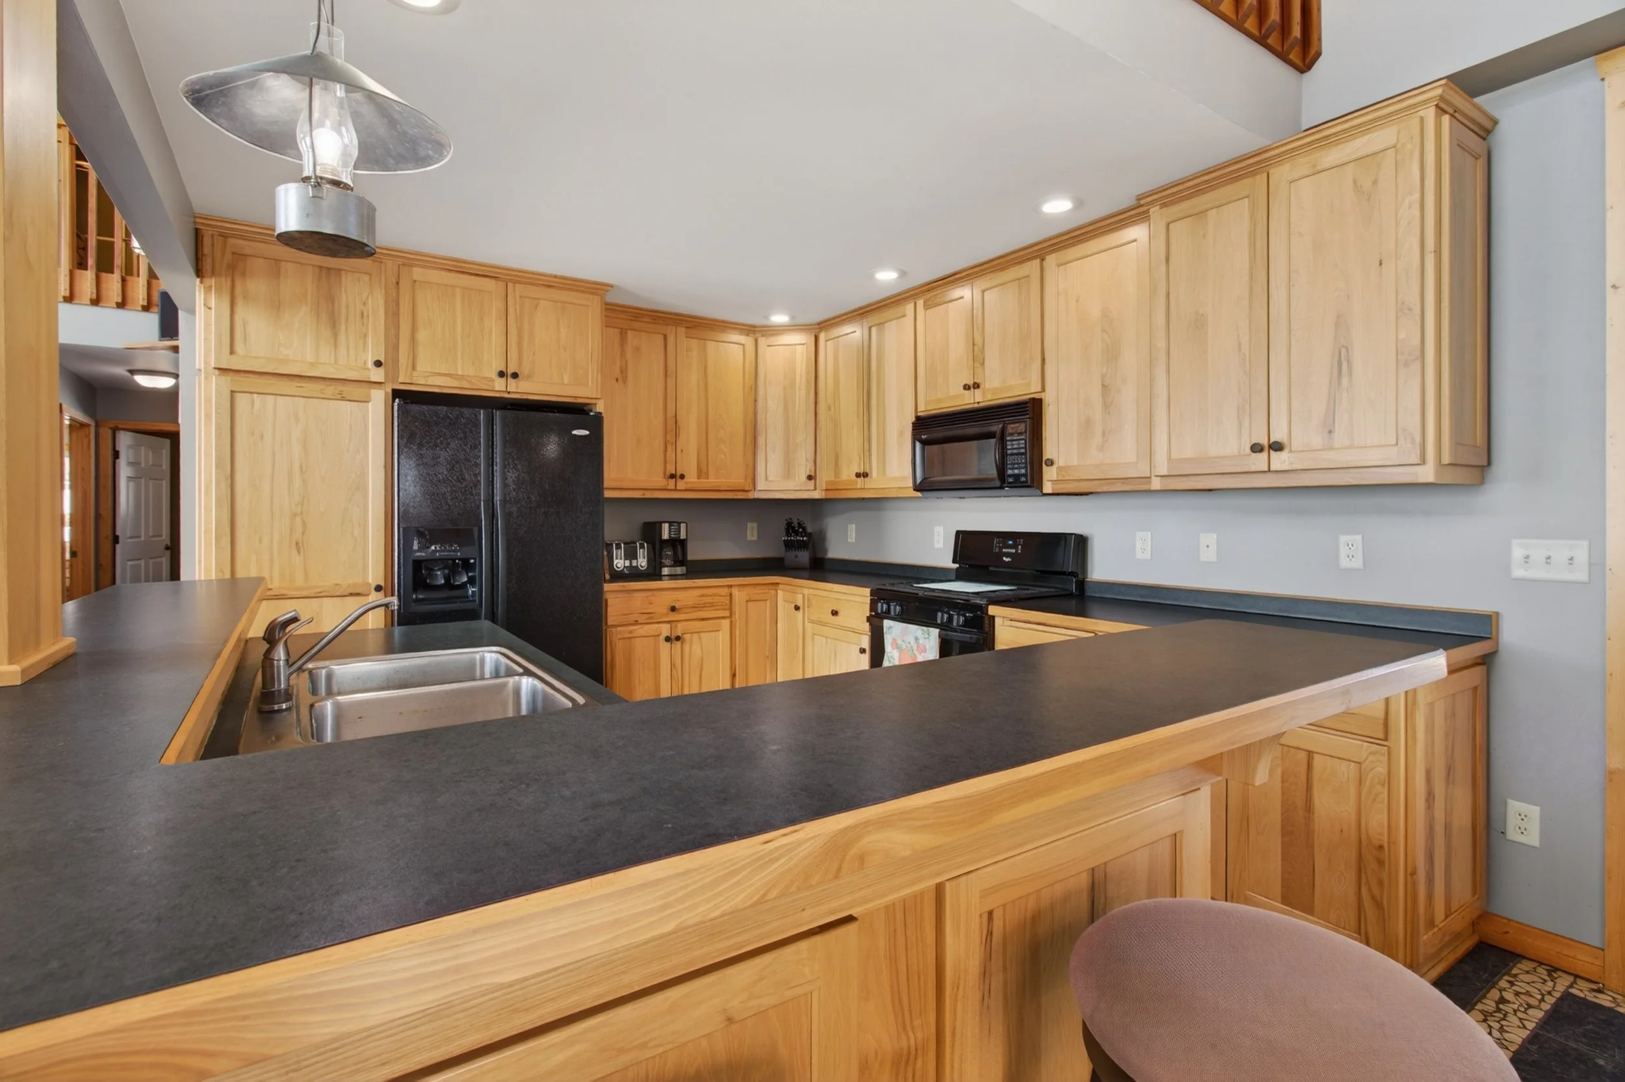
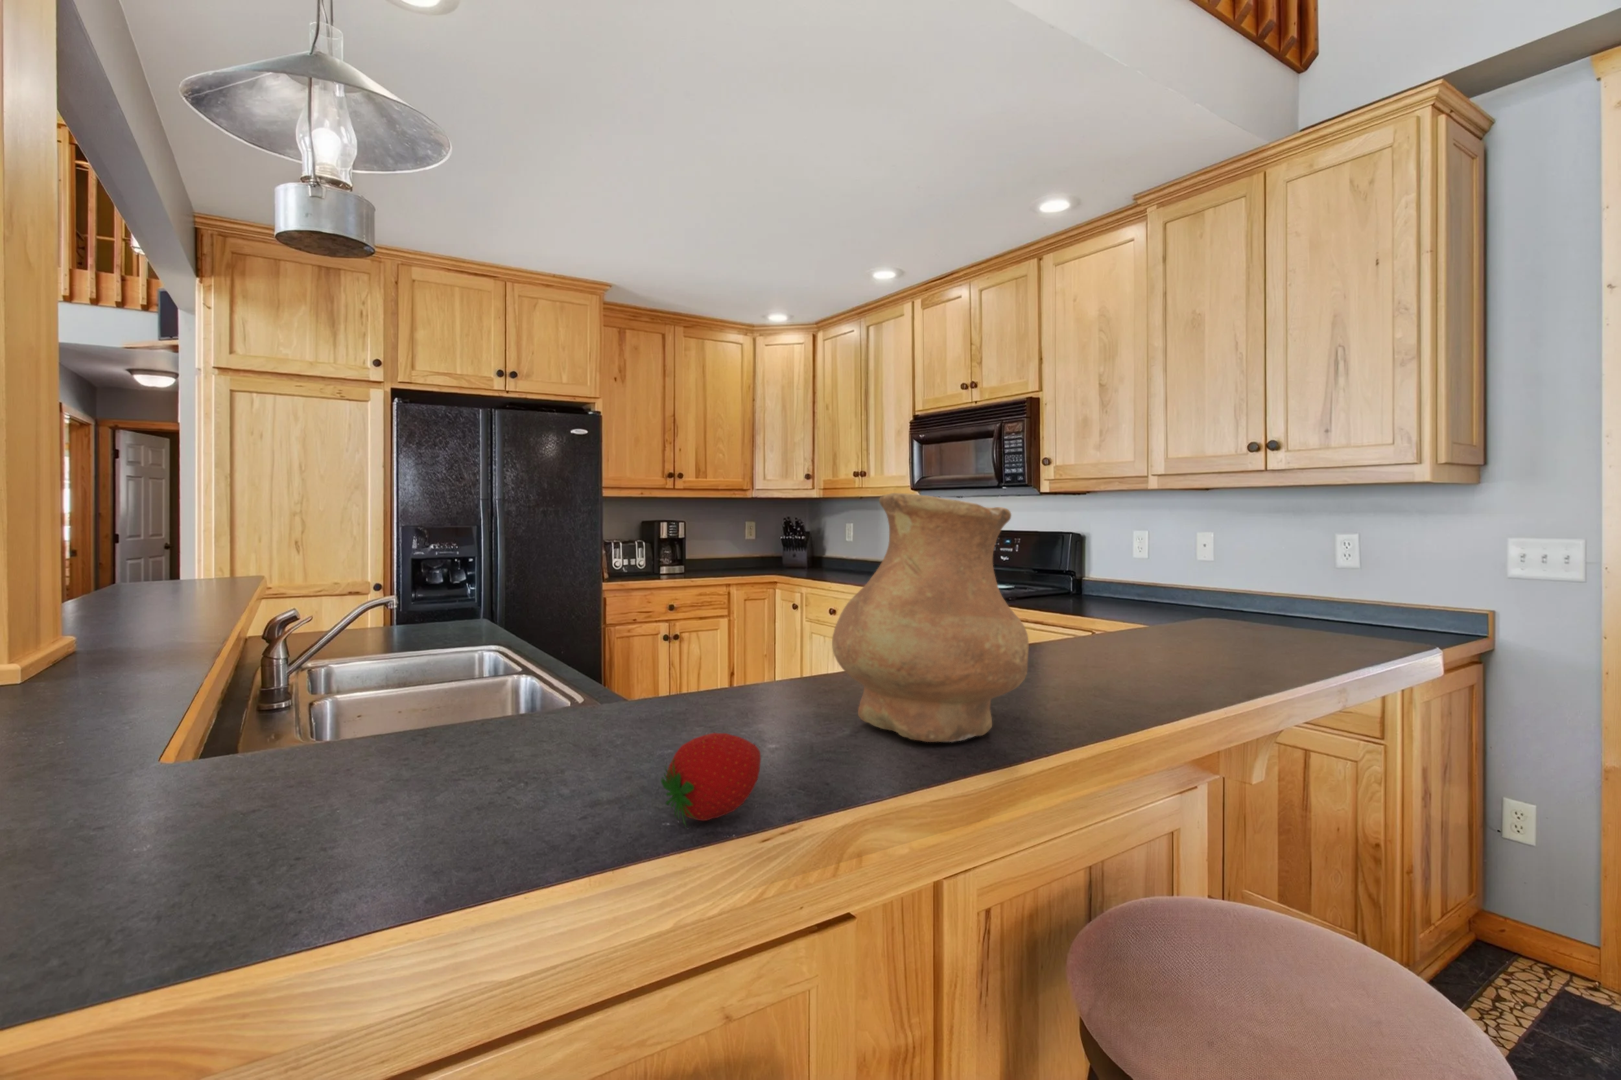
+ fruit (717, 775)
+ vase (930, 612)
